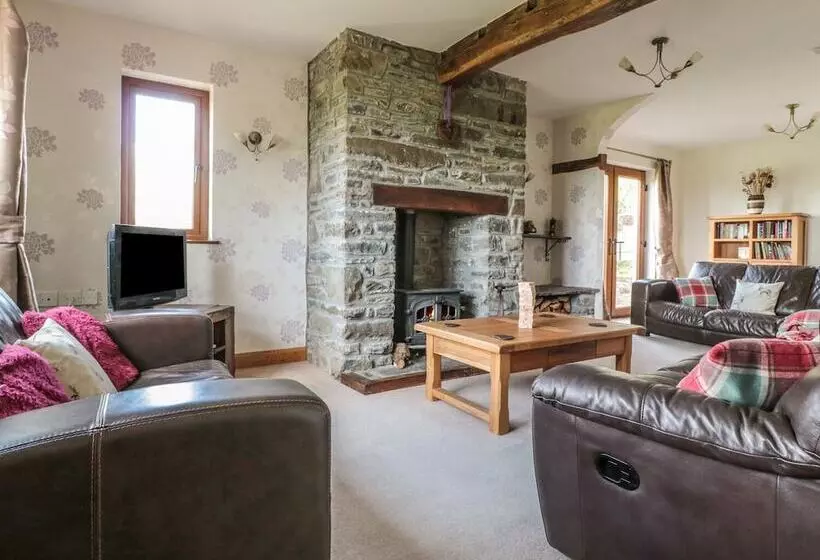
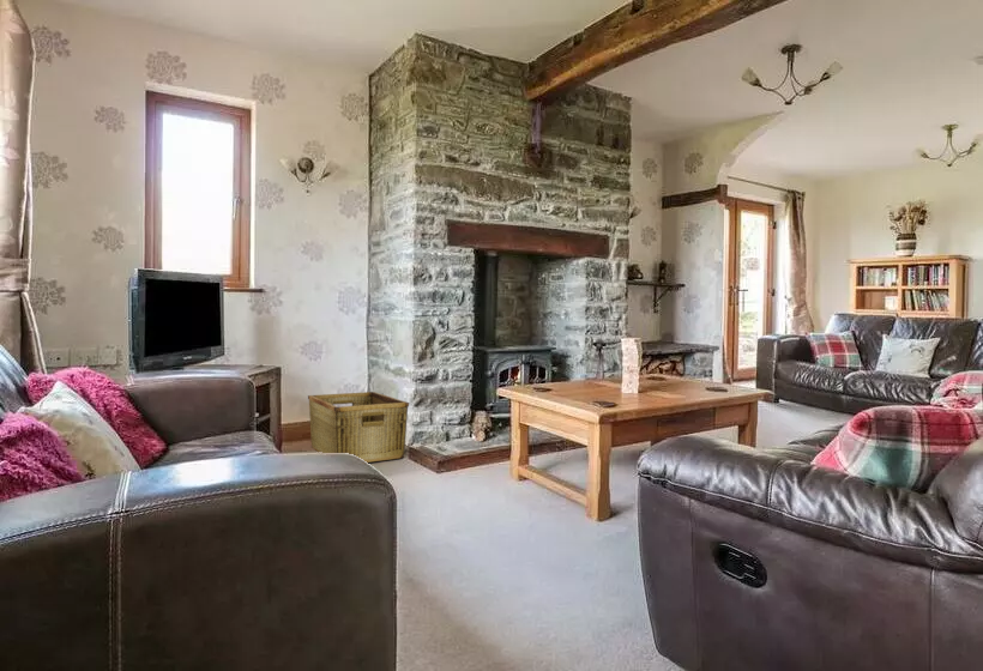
+ hamper (356, 425)
